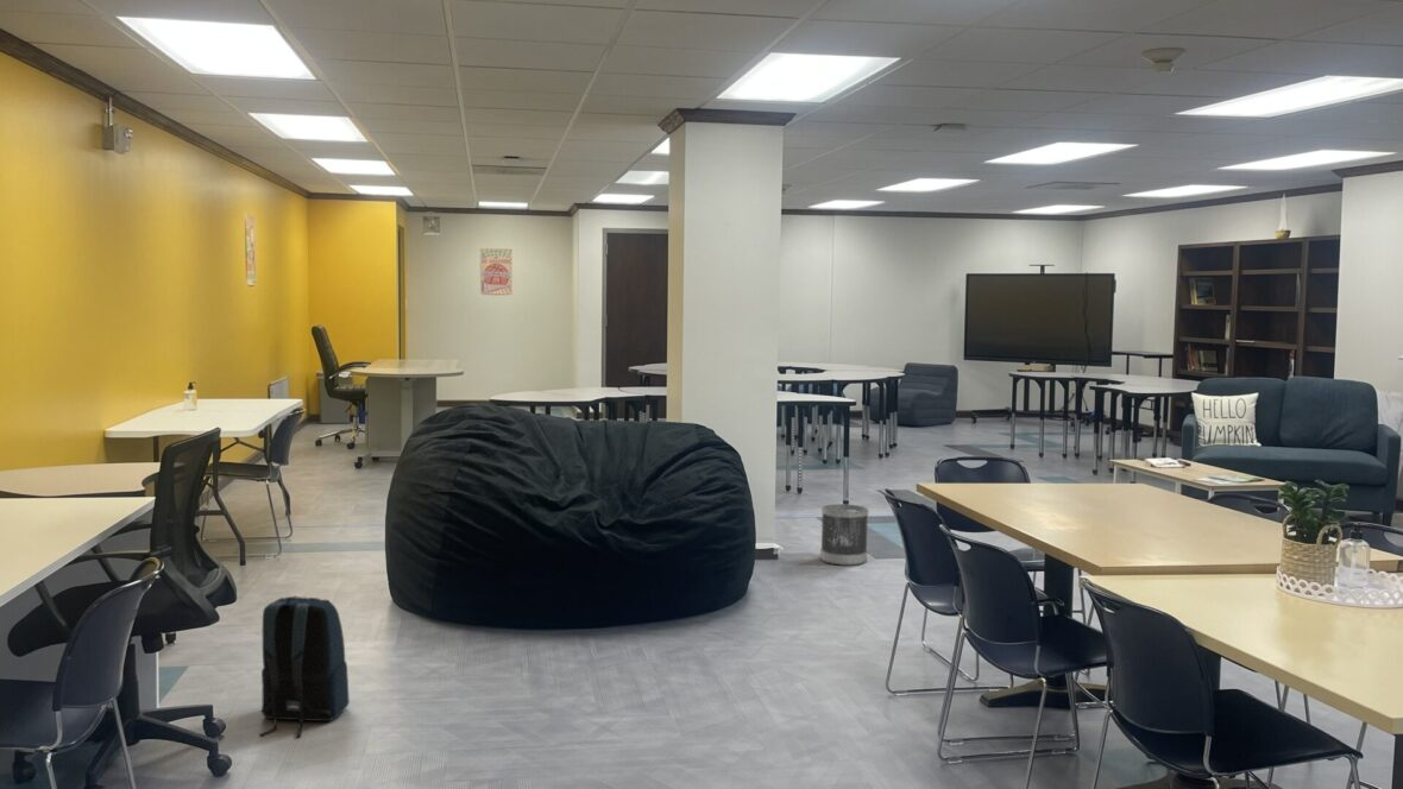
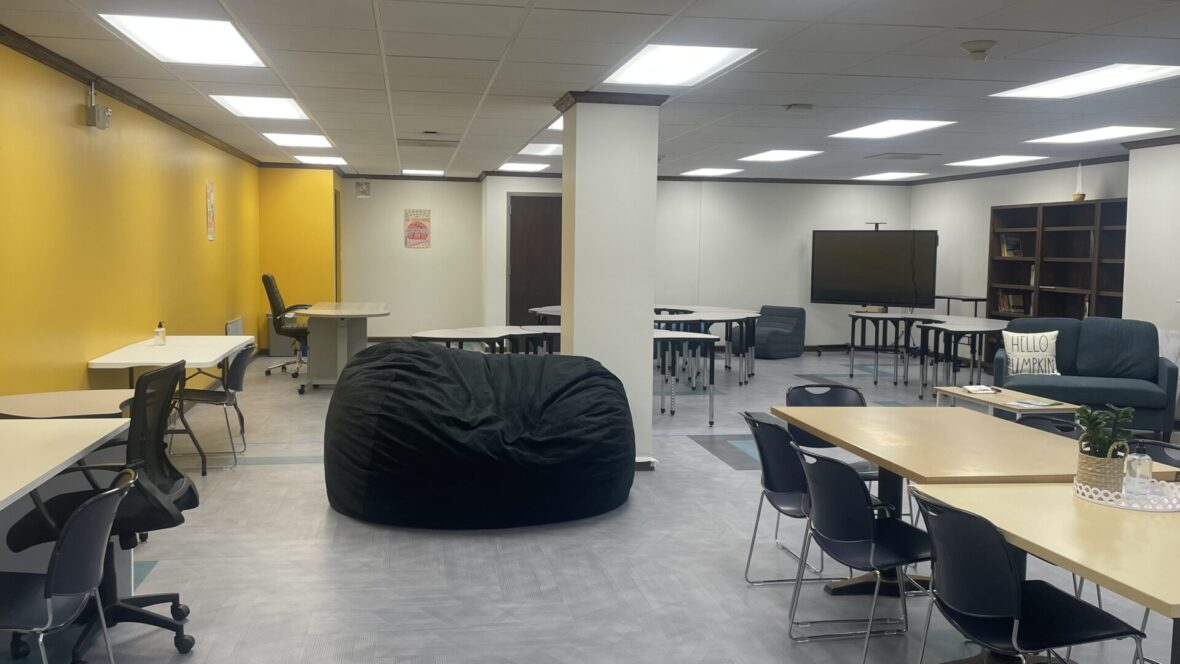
- wastebasket (844, 534)
- backpack (297, 657)
